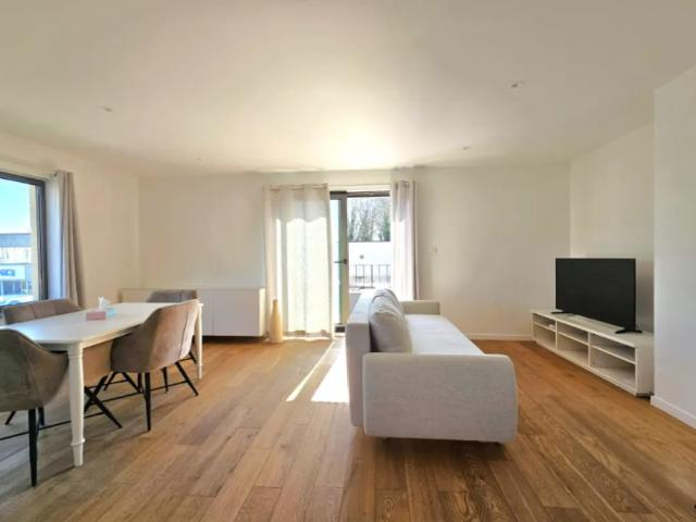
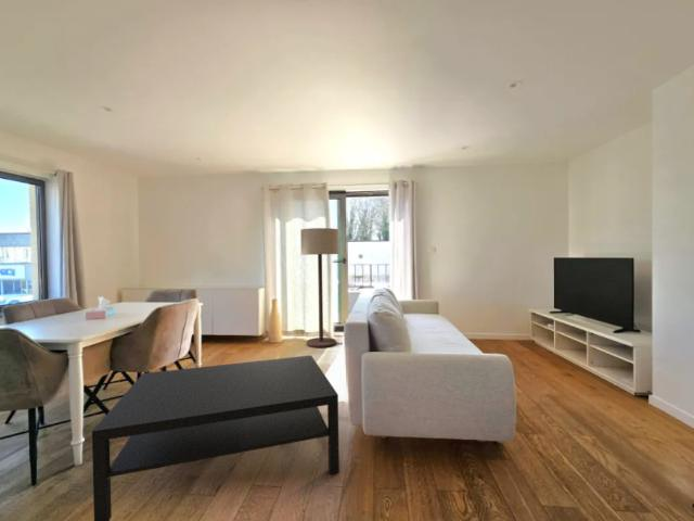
+ floor lamp (320, 287)
+ coffee table (231, 418)
